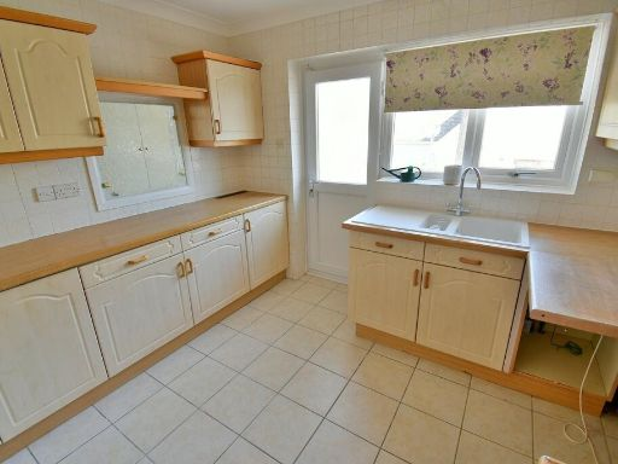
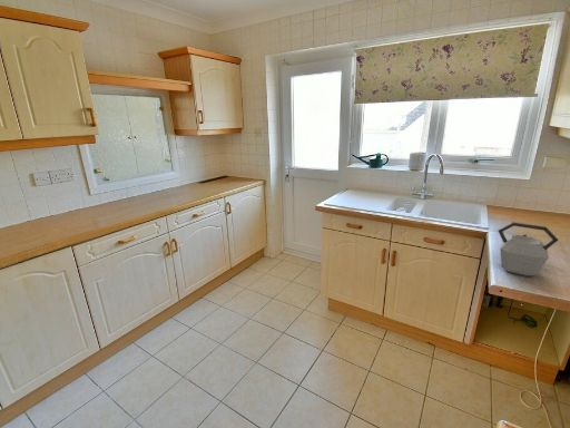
+ kettle (523, 242)
